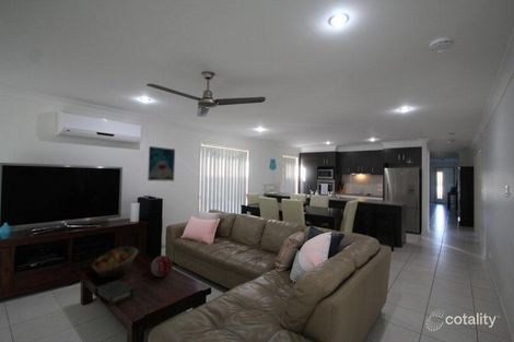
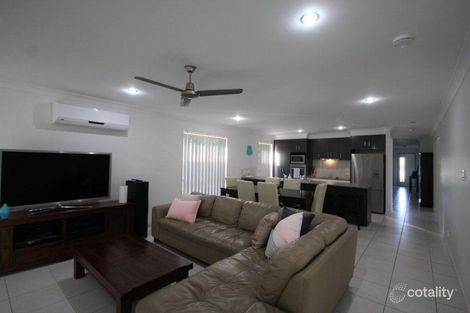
- book (114, 291)
- decorative orb (161, 266)
- wall art (162, 164)
- fruit basket (115, 261)
